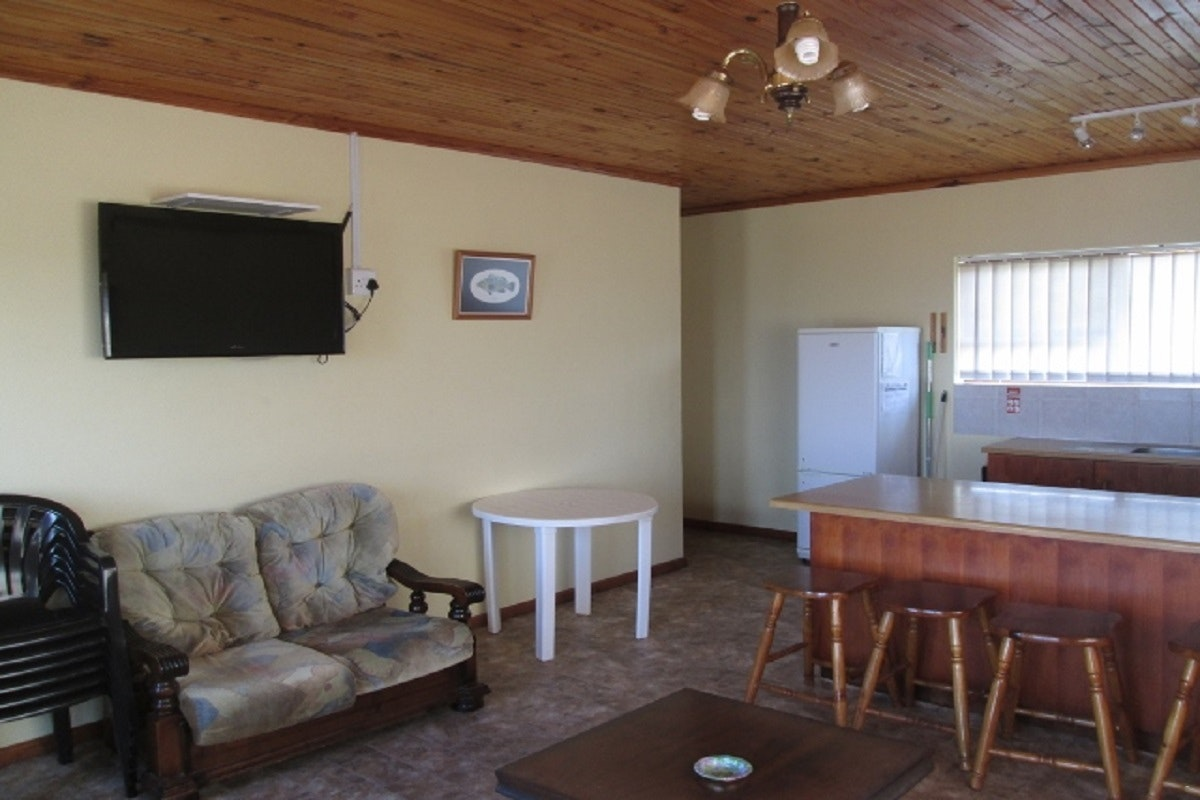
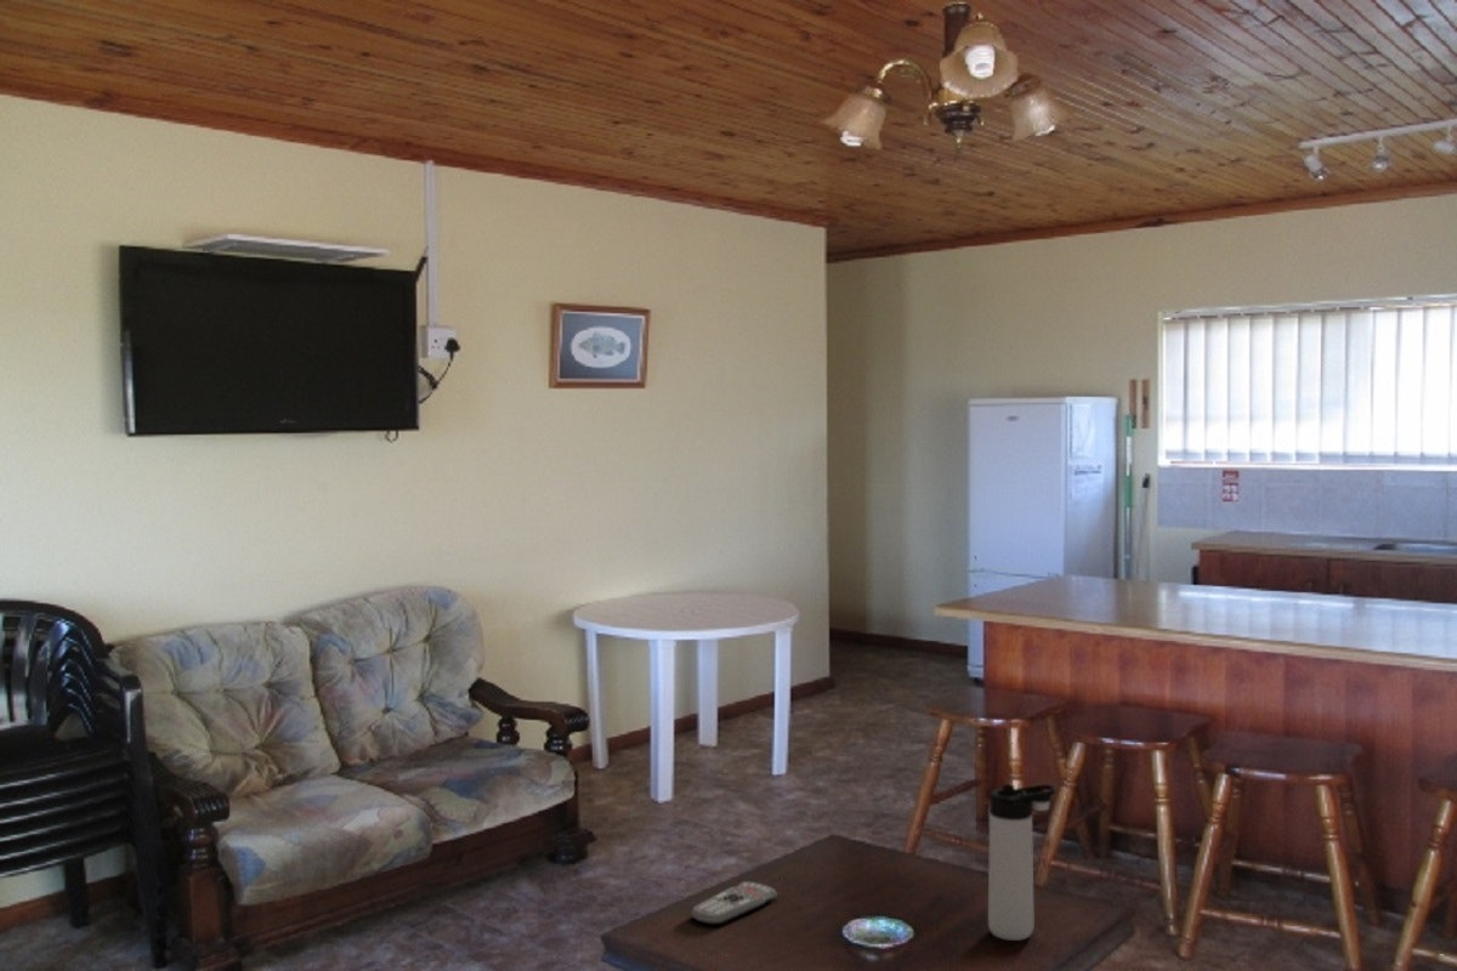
+ remote control (732, 903)
+ thermos bottle (1021, 859)
